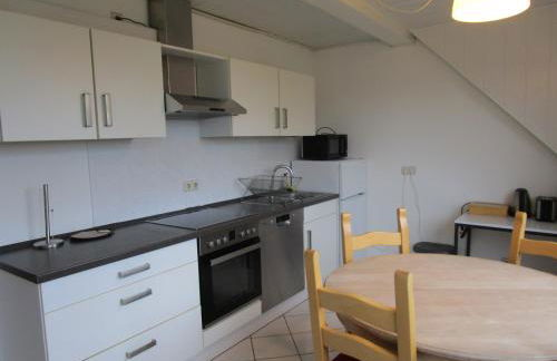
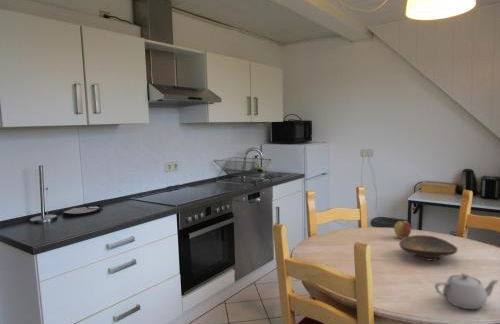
+ teapot (466, 288)
+ apple (402, 229)
+ decorative bowl (427, 249)
